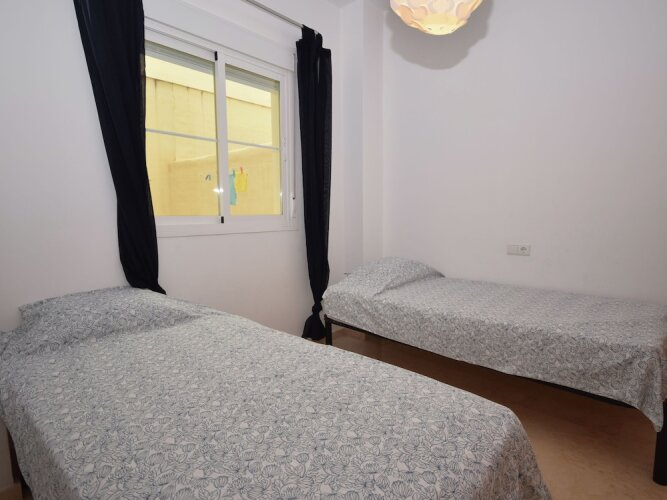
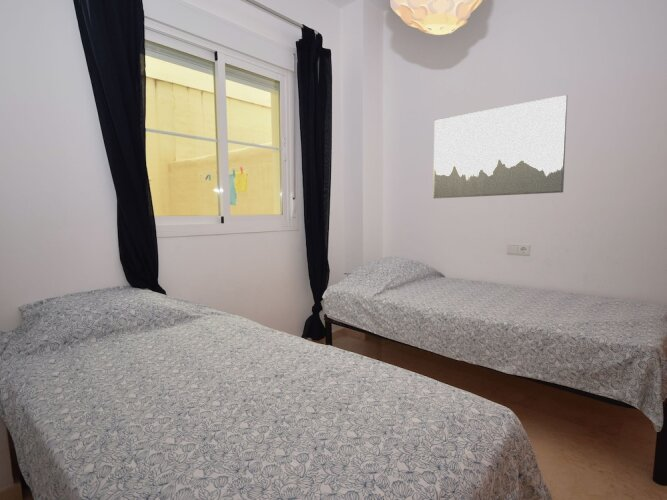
+ wall art (492, 152)
